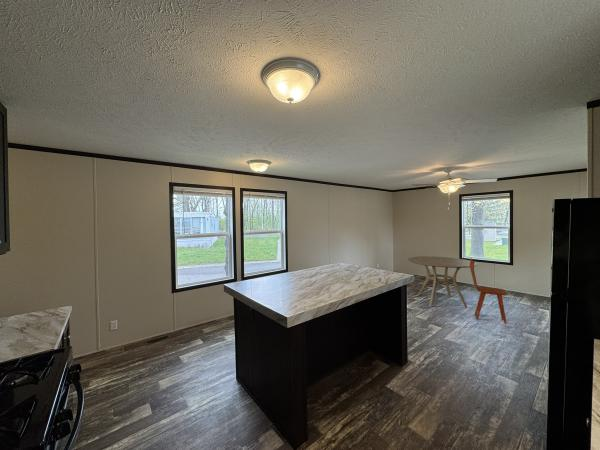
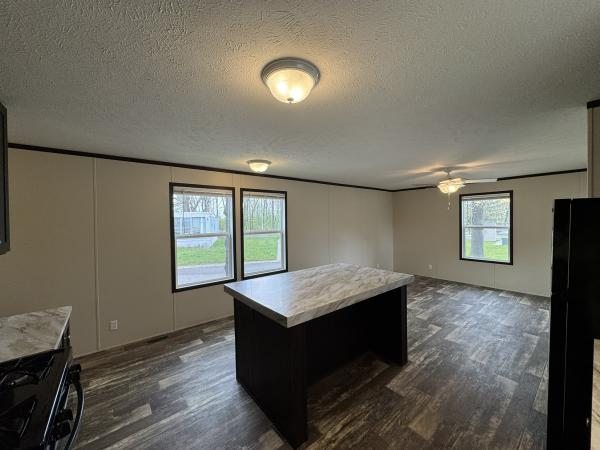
- dining table (440, 280)
- dining chair (486, 289)
